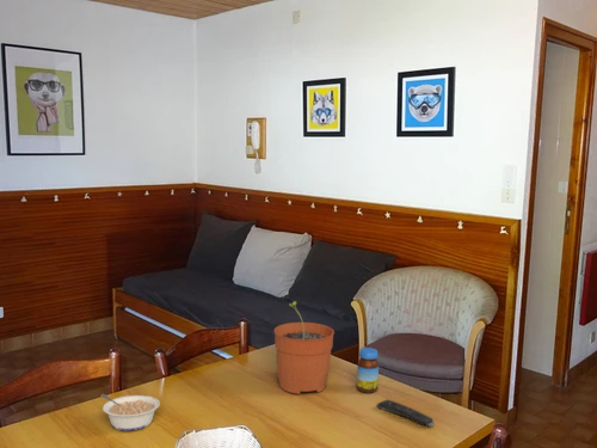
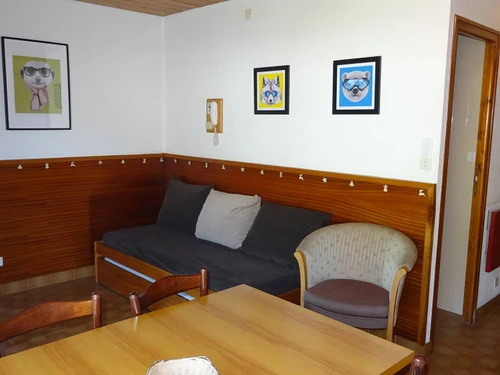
- plant pot (303, 344)
- remote control (406, 412)
- jar (368, 369)
- legume (129, 412)
